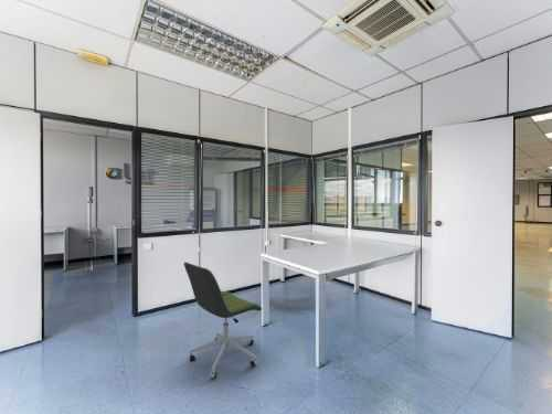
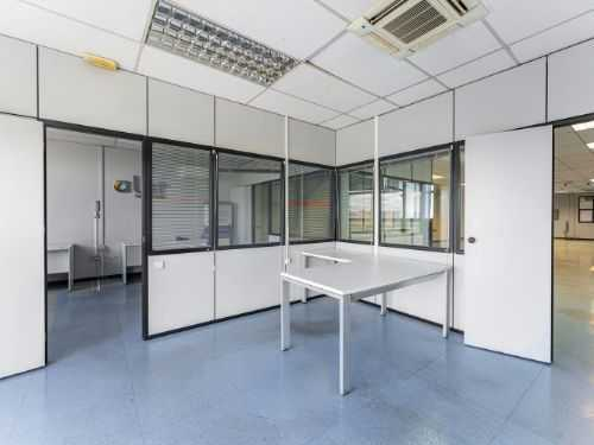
- office chair (225, 308)
